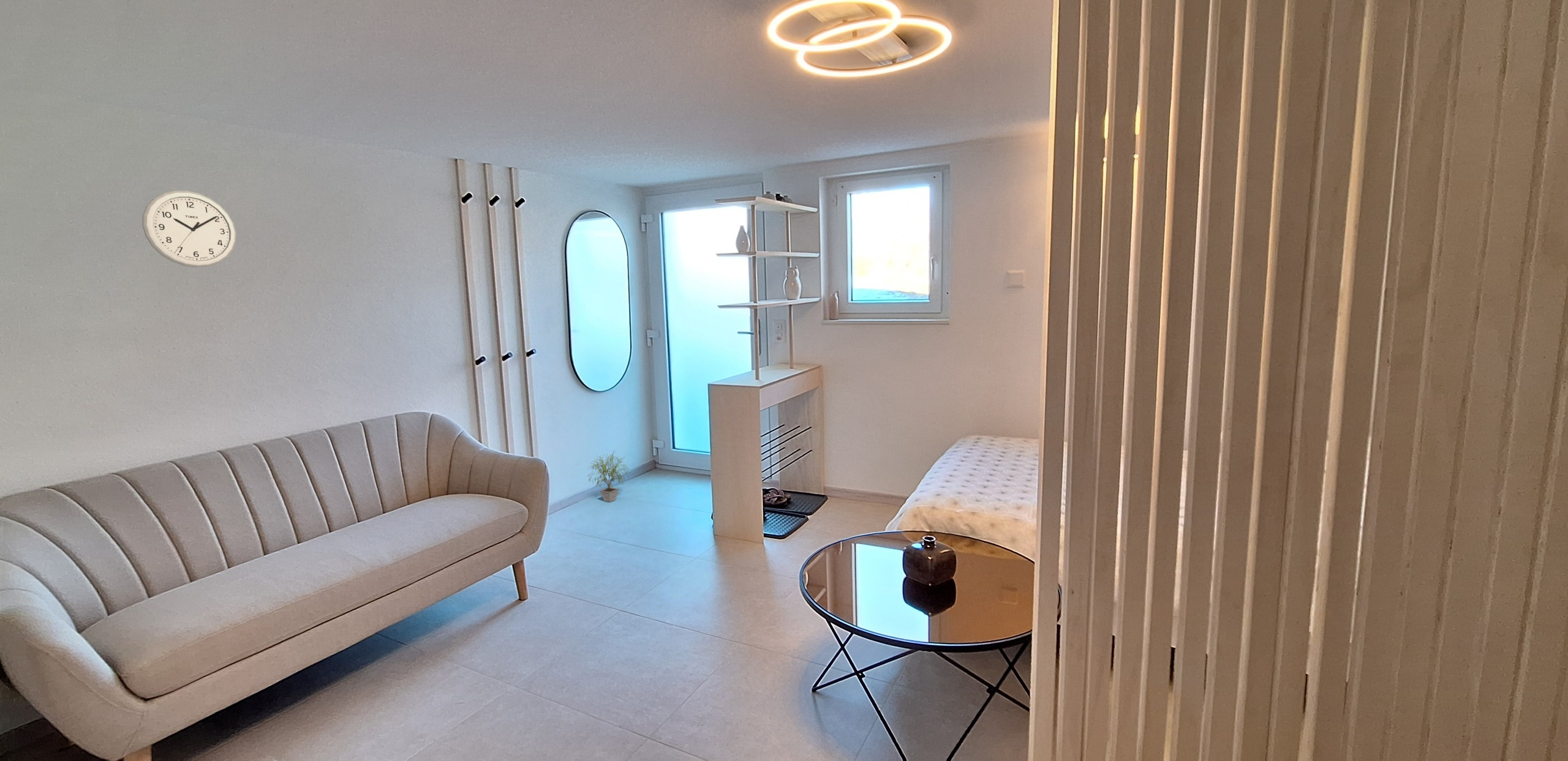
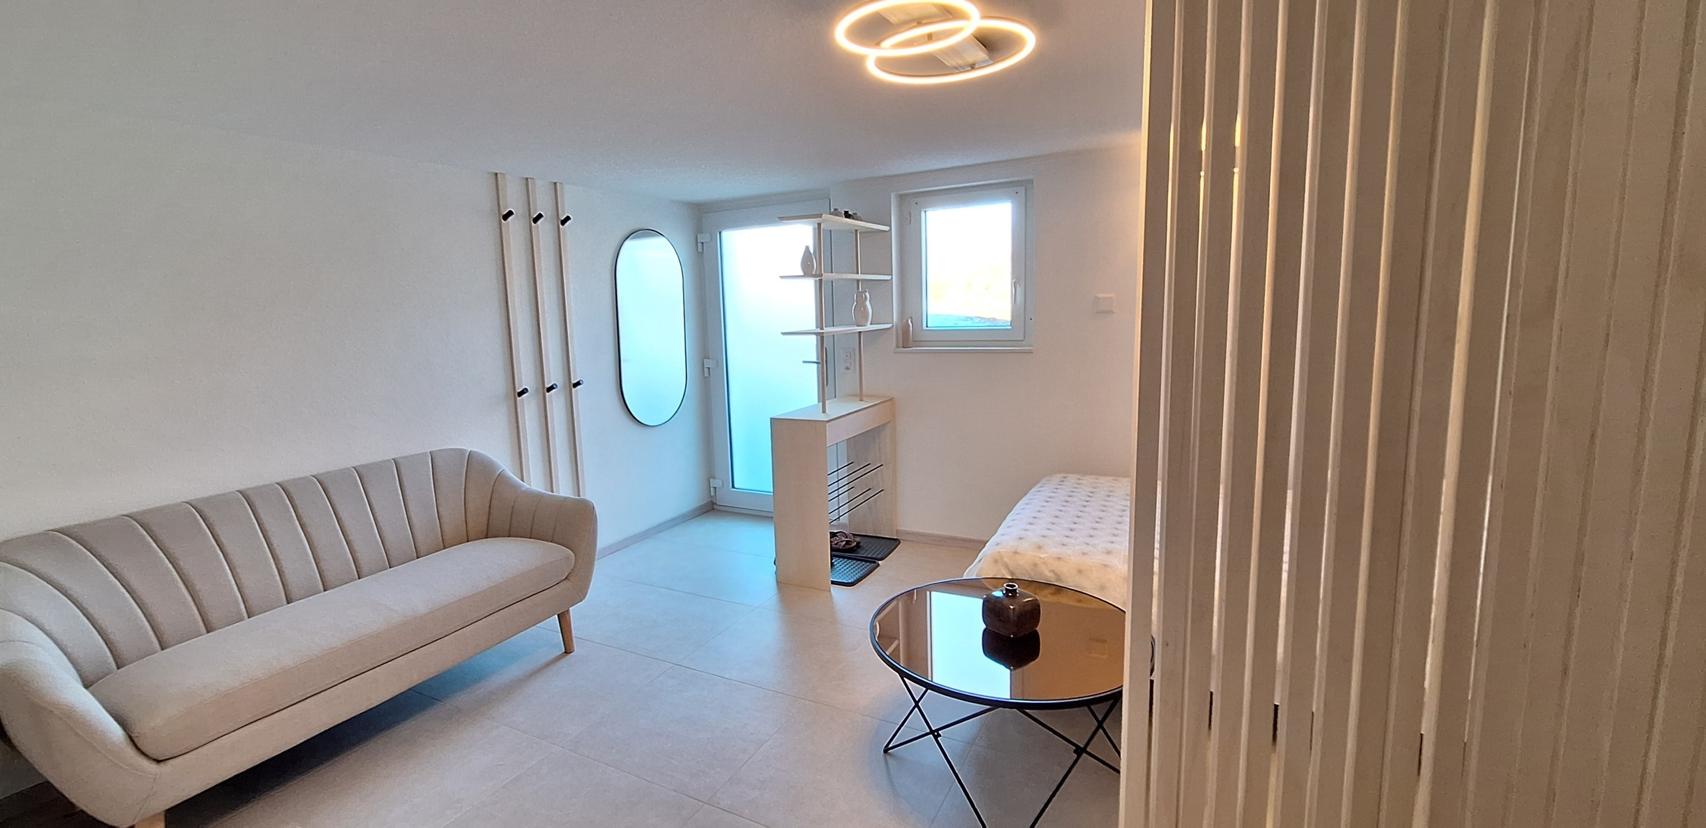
- wall clock (192, 229)
- potted plant (608, 474)
